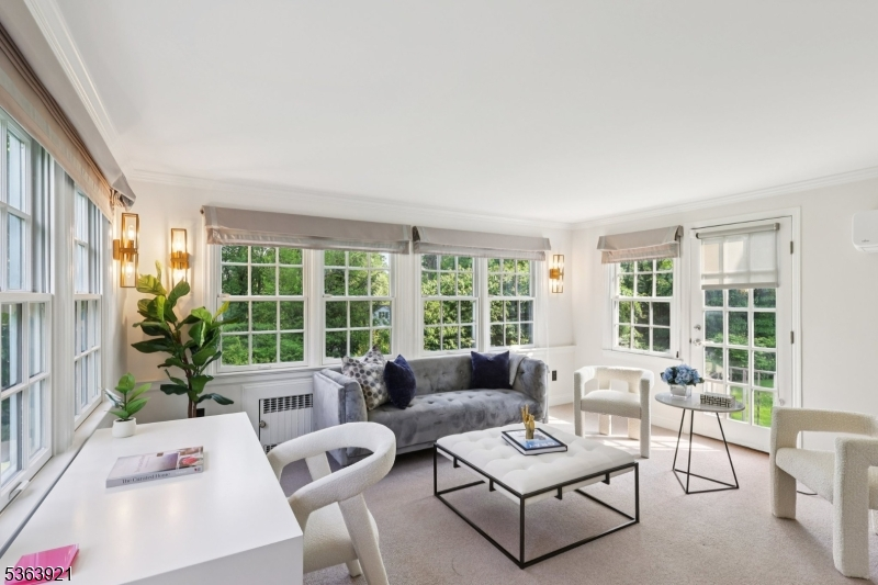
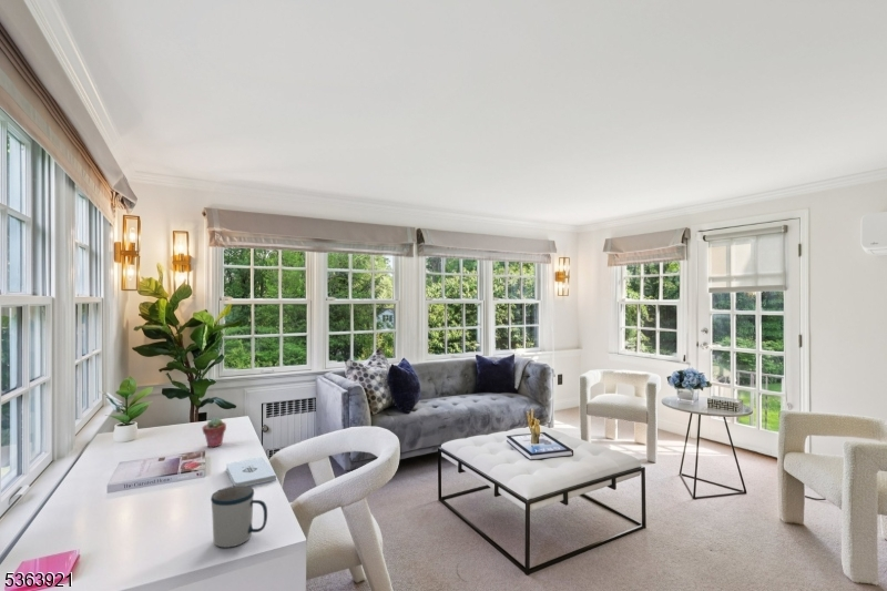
+ notepad (249, 471)
+ mug (236, 516)
+ potted succulent (214, 430)
